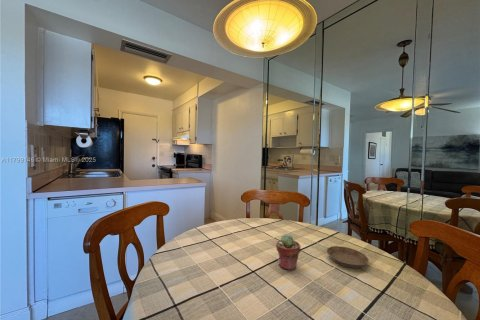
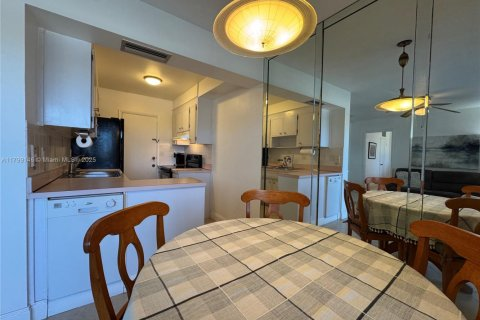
- saucer (346, 257)
- potted succulent (288, 250)
